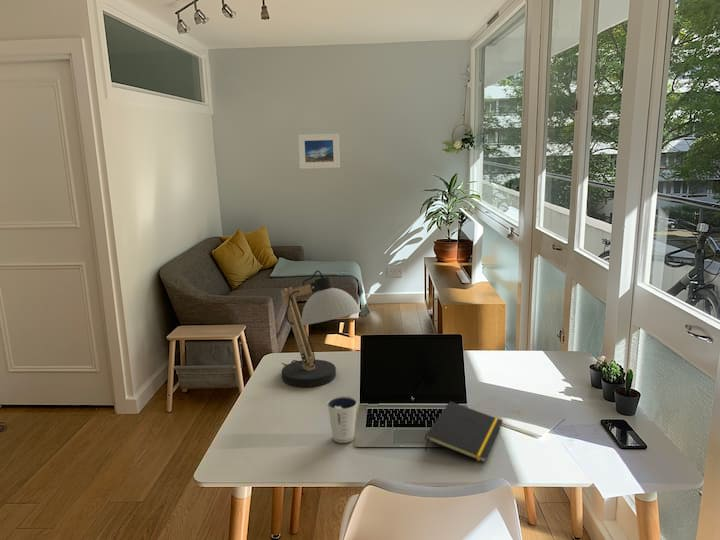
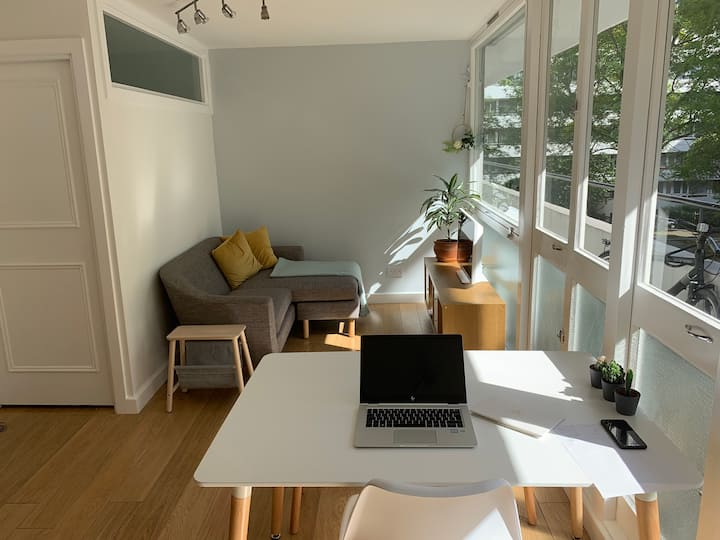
- dixie cup (342, 420)
- notepad (465, 429)
- desk lamp (312, 323)
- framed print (319, 151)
